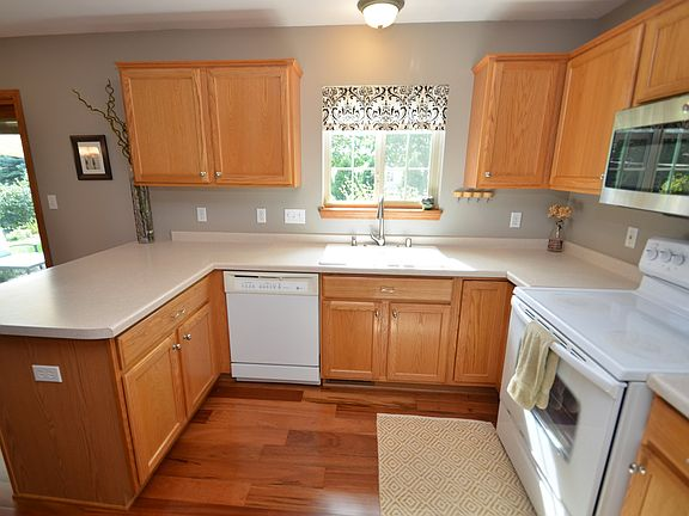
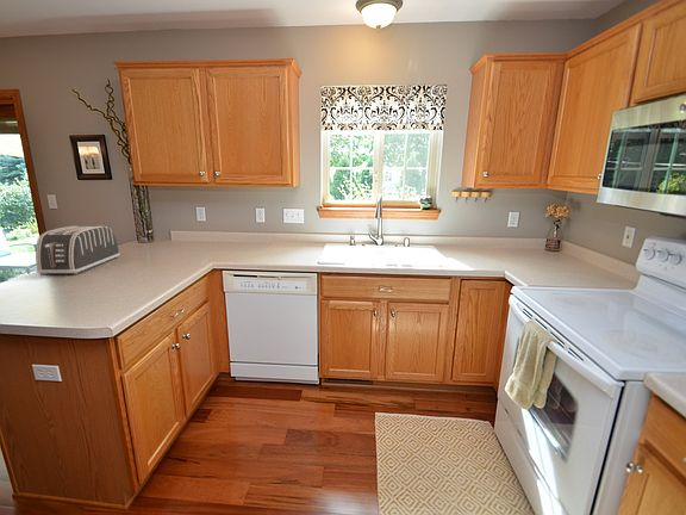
+ toaster (77, 247)
